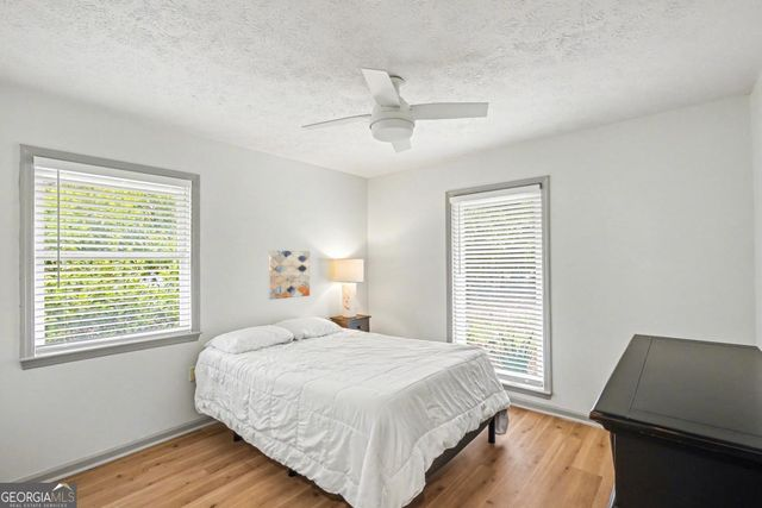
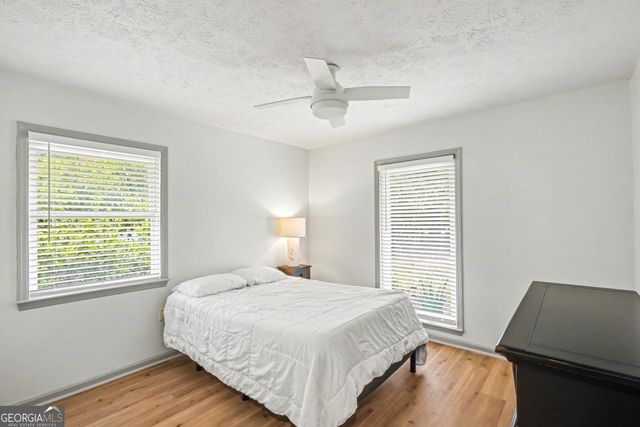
- wall art (289, 274)
